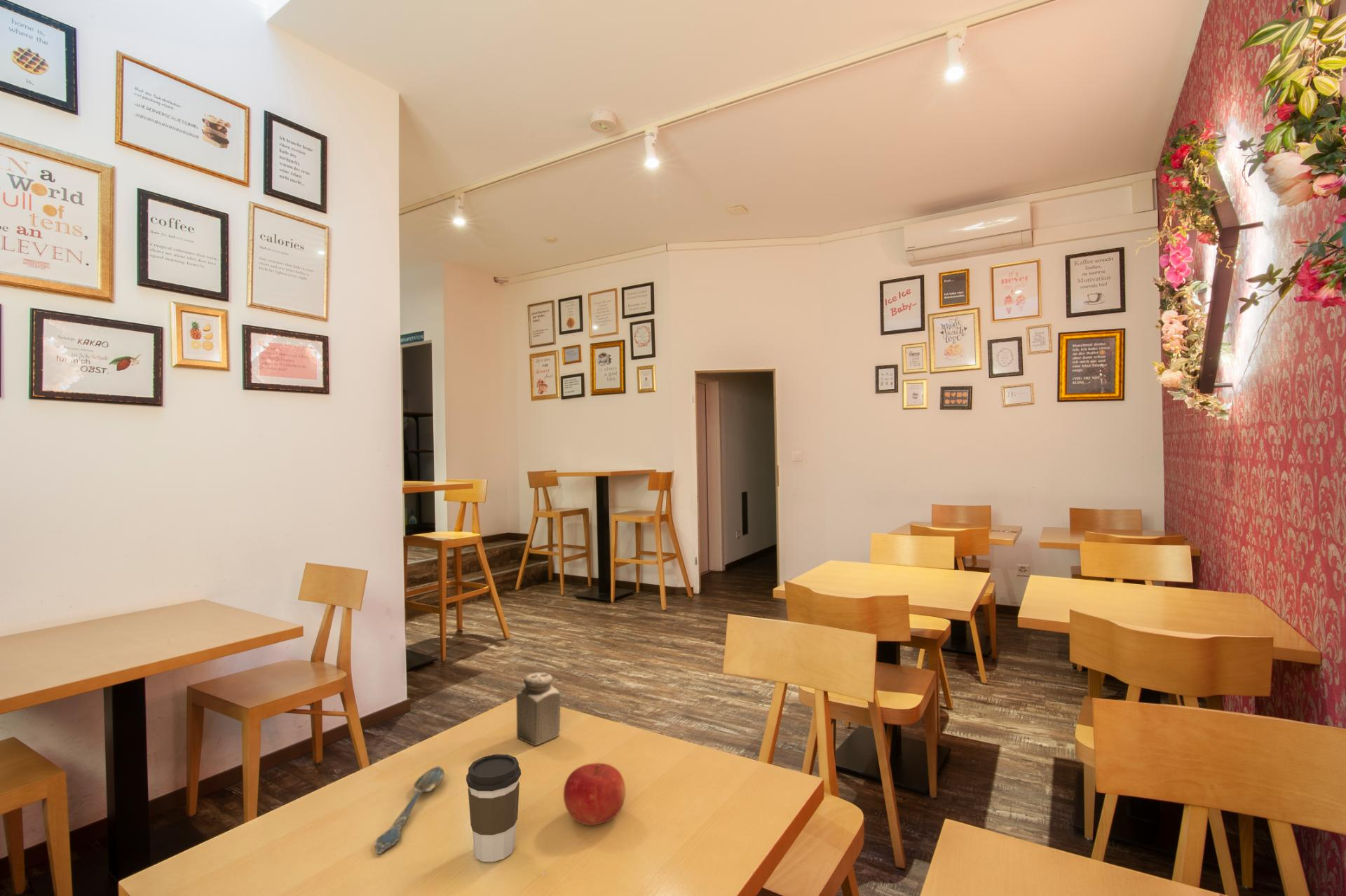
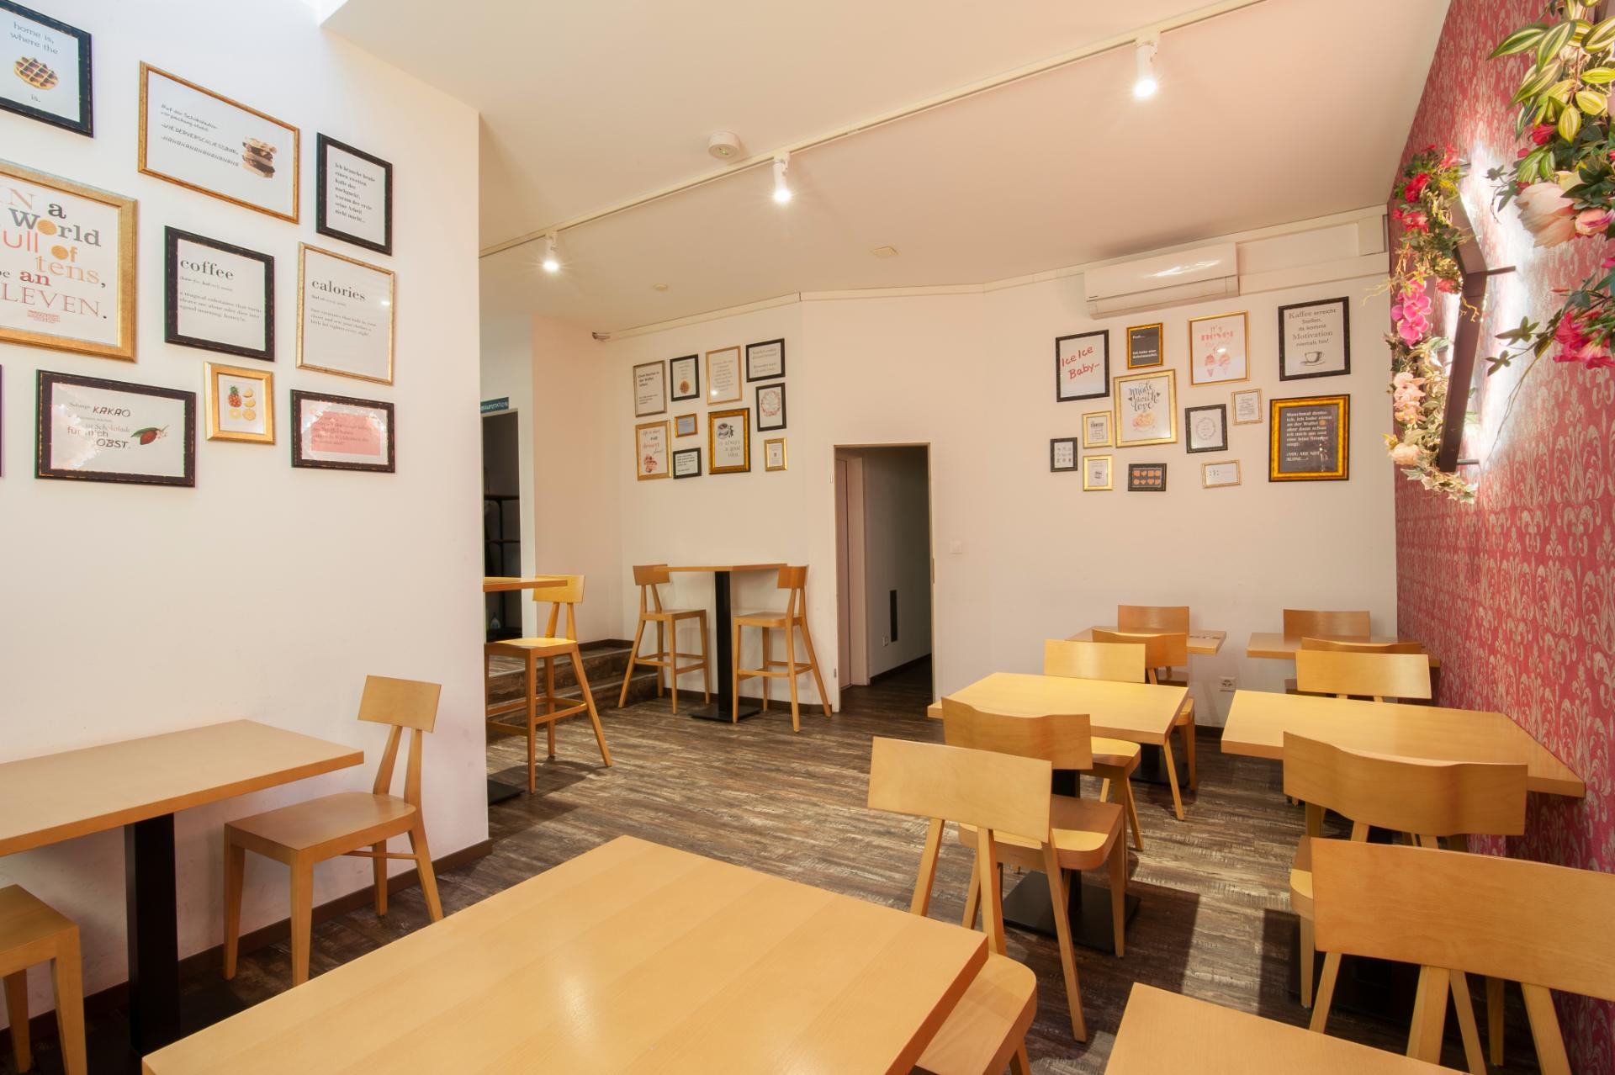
- salt shaker (538, 705)
- spoon (412, 805)
- coffee cup (494, 807)
- fruit (594, 790)
